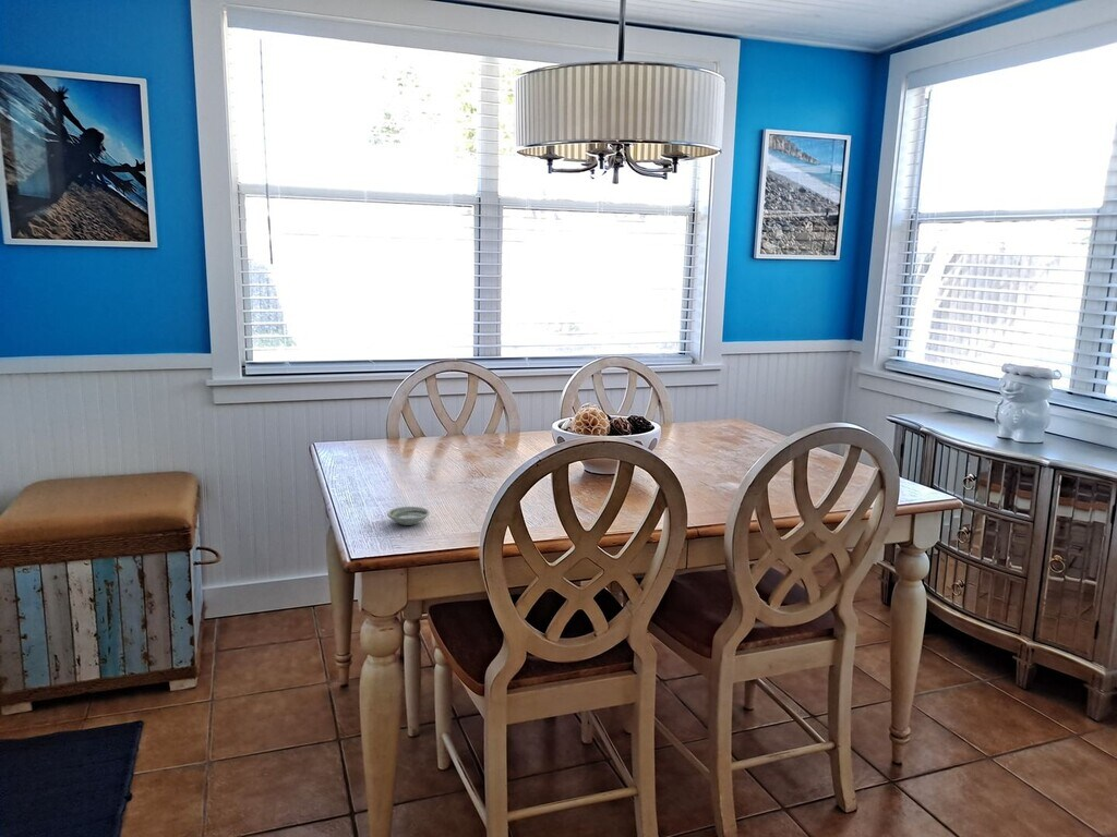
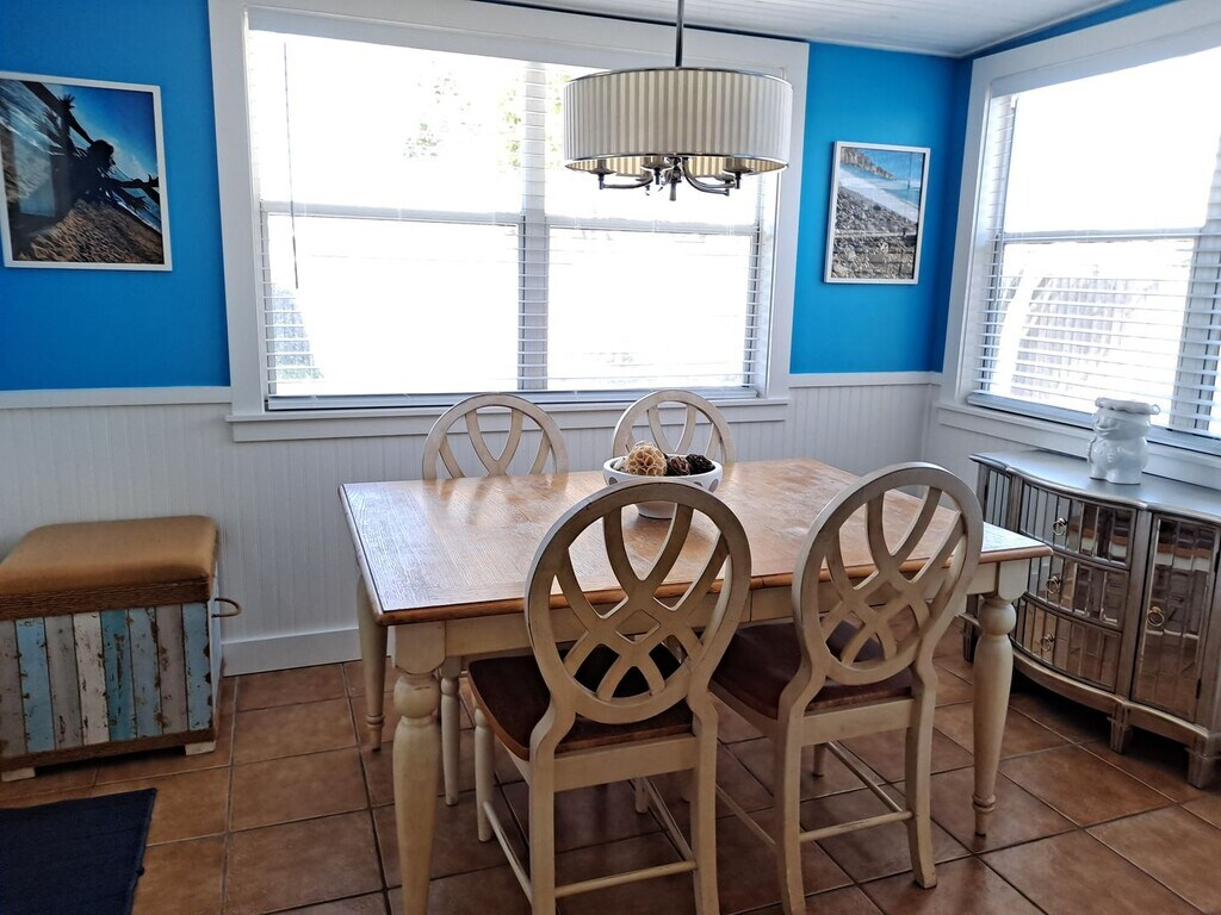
- saucer (408, 517)
